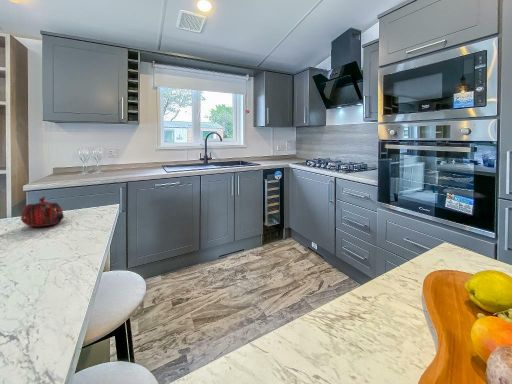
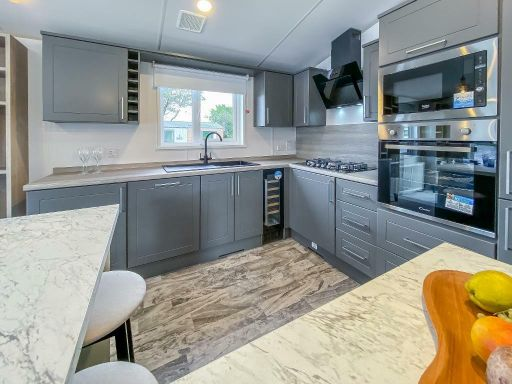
- teapot (42, 210)
